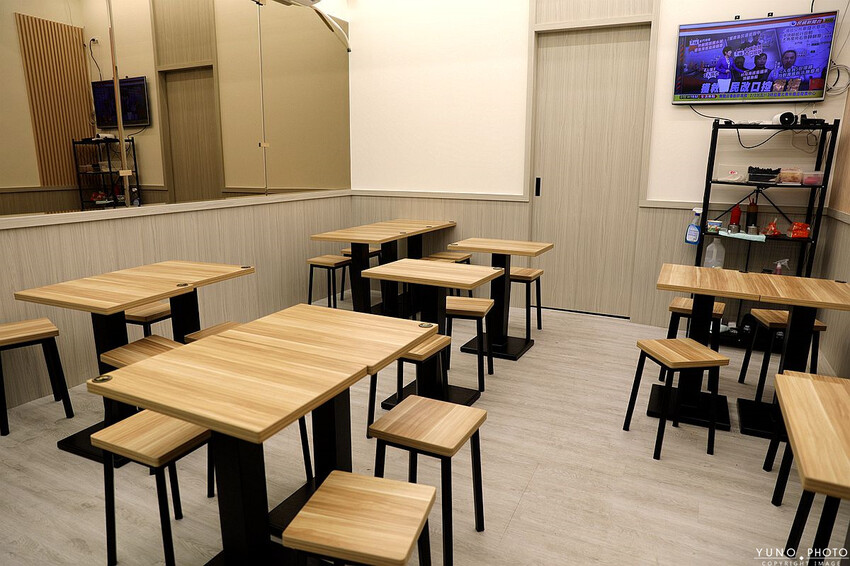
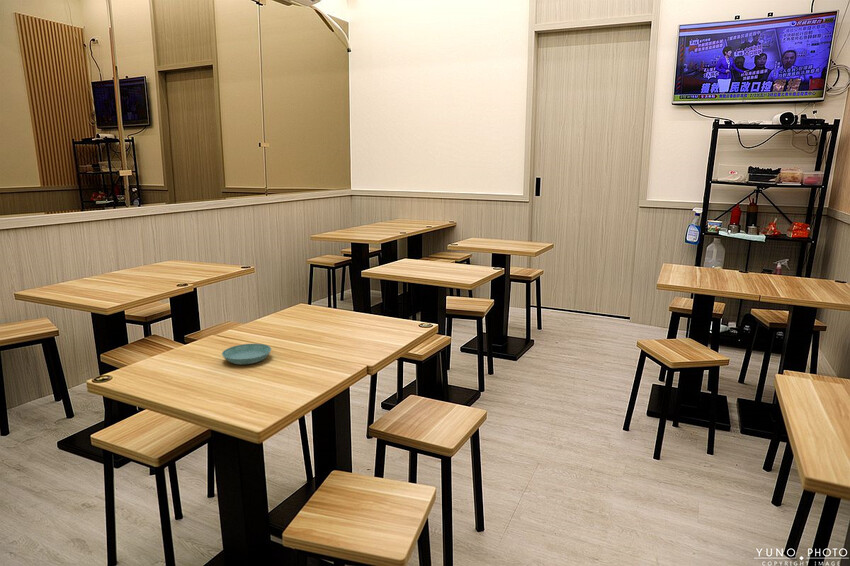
+ saucer (247, 354)
